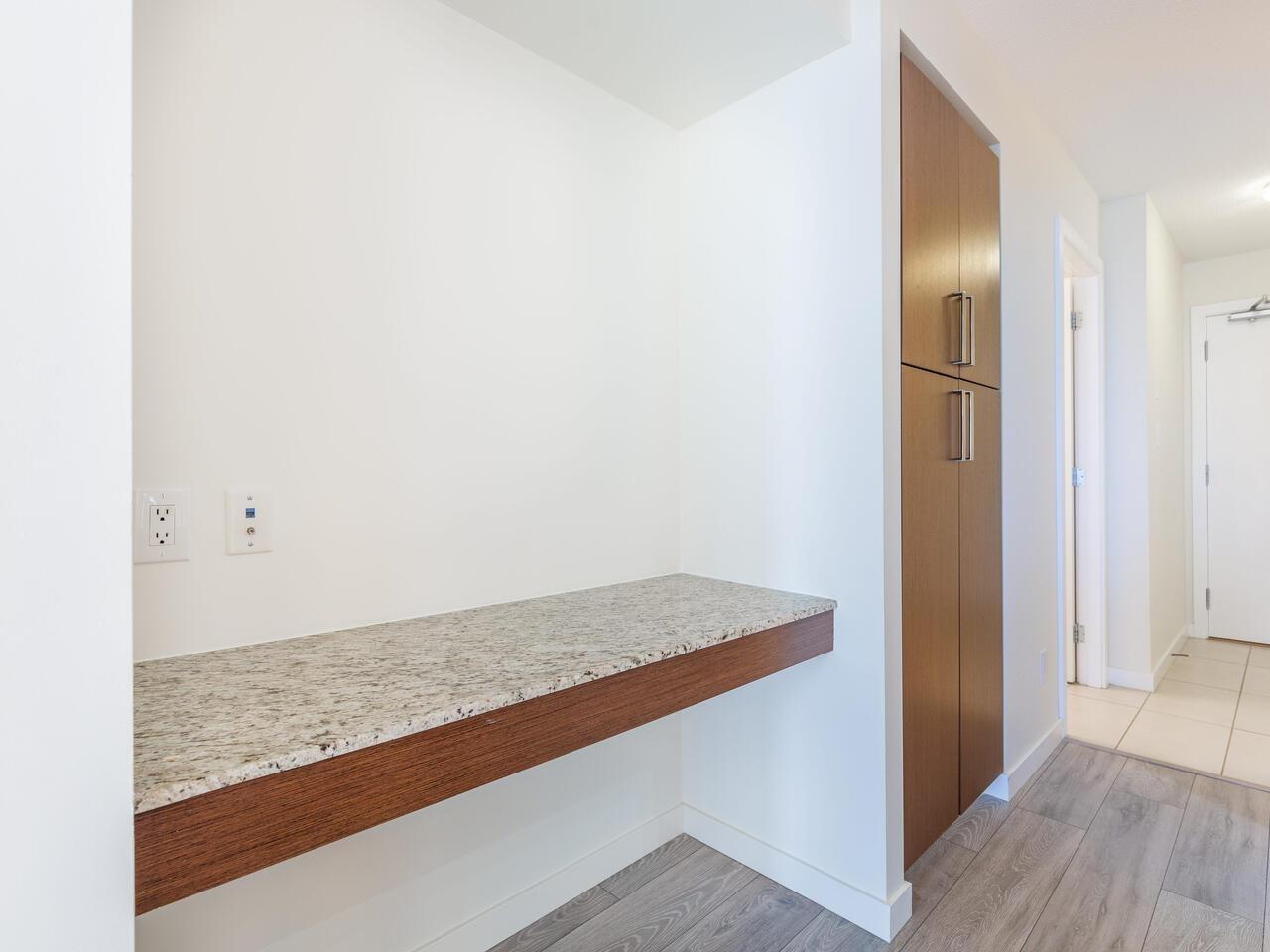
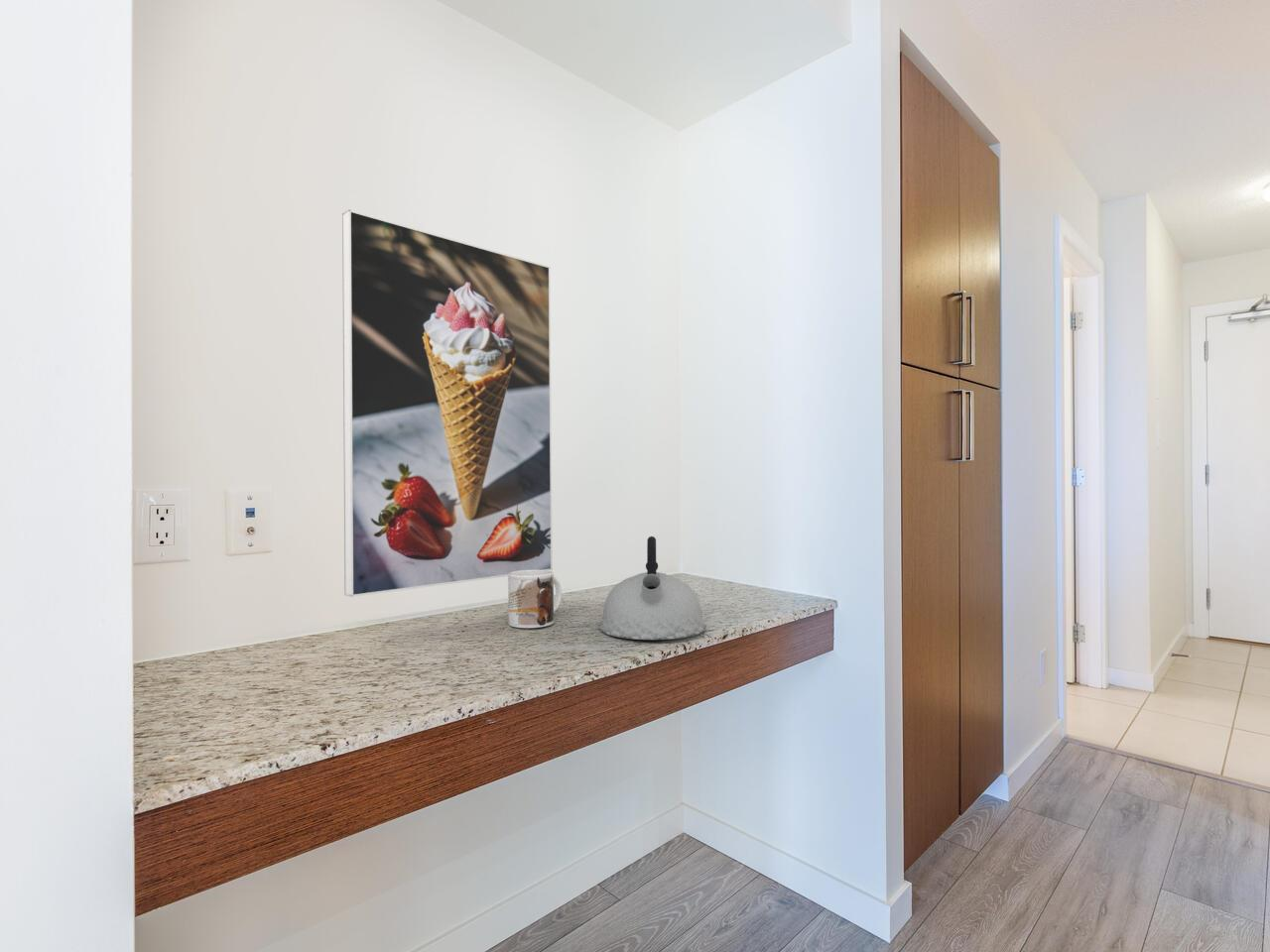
+ kettle (652, 583)
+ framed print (458, 412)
+ mug (536, 597)
